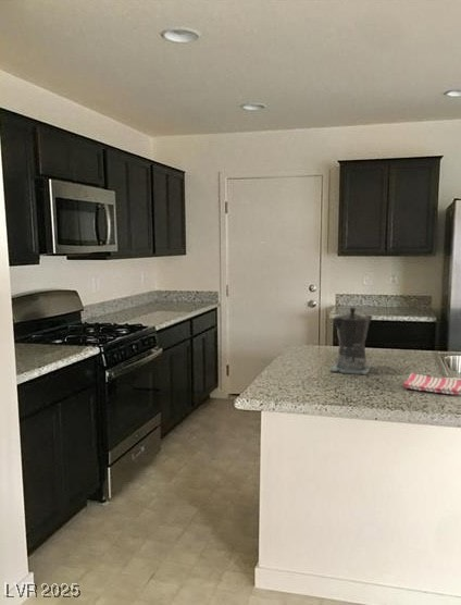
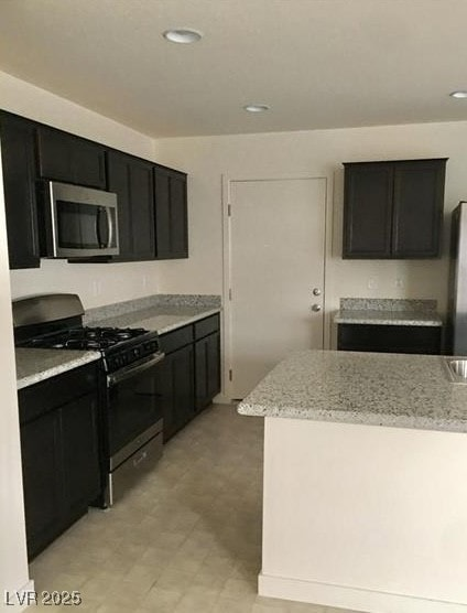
- coffee maker (352, 337)
- dish towel (435, 383)
